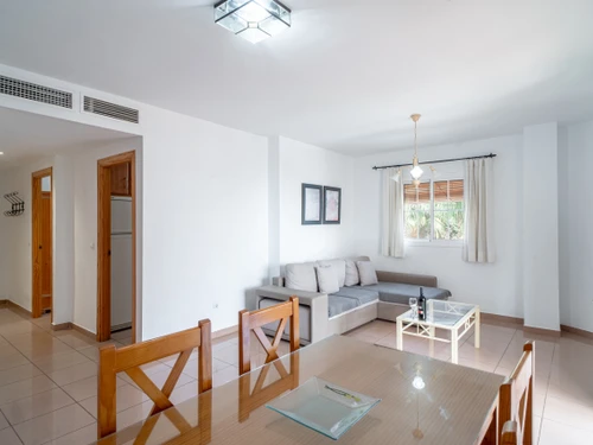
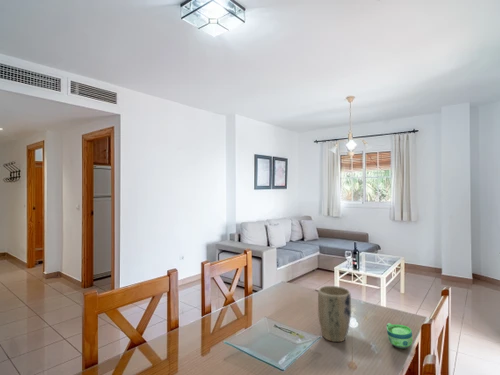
+ cup (396, 335)
+ plant pot (334, 313)
